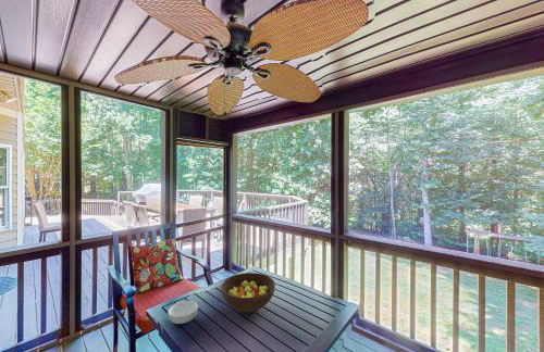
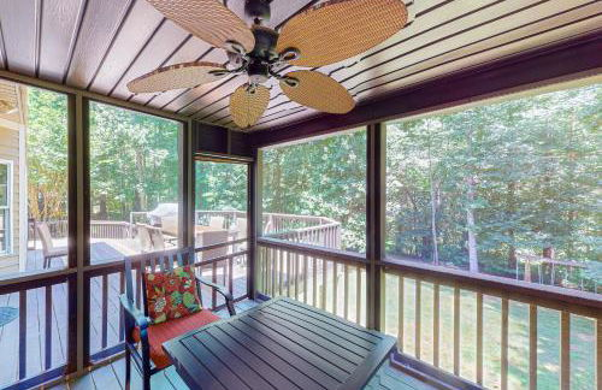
- fruit bowl (248, 296)
- cereal bowl (183, 313)
